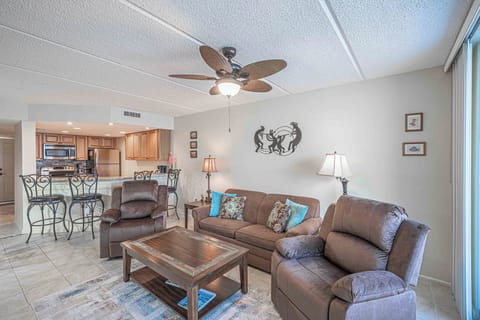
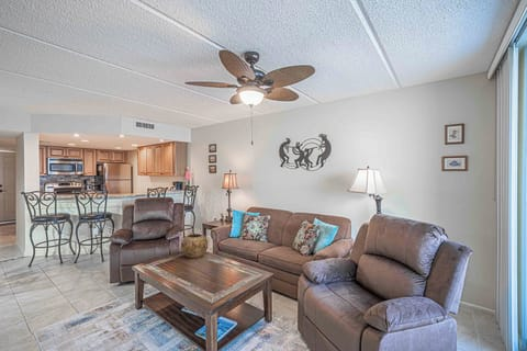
+ decorative bowl (194, 246)
